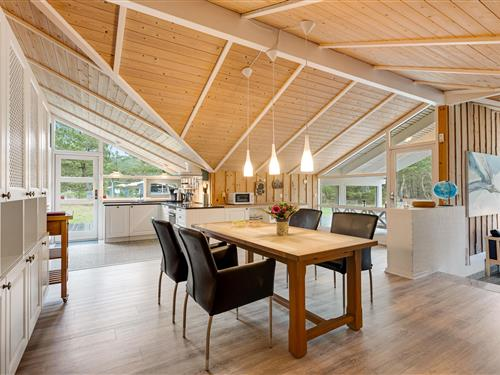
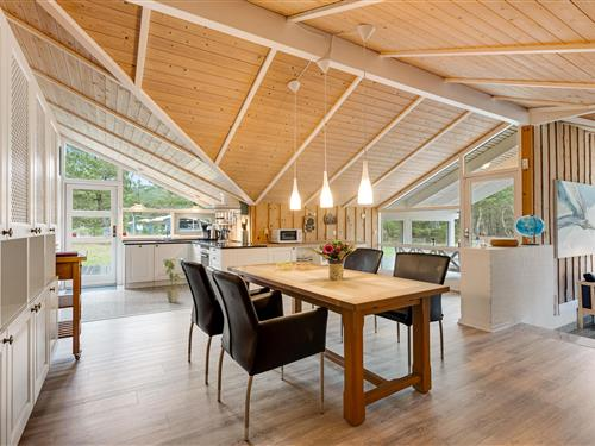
+ house plant (171, 281)
